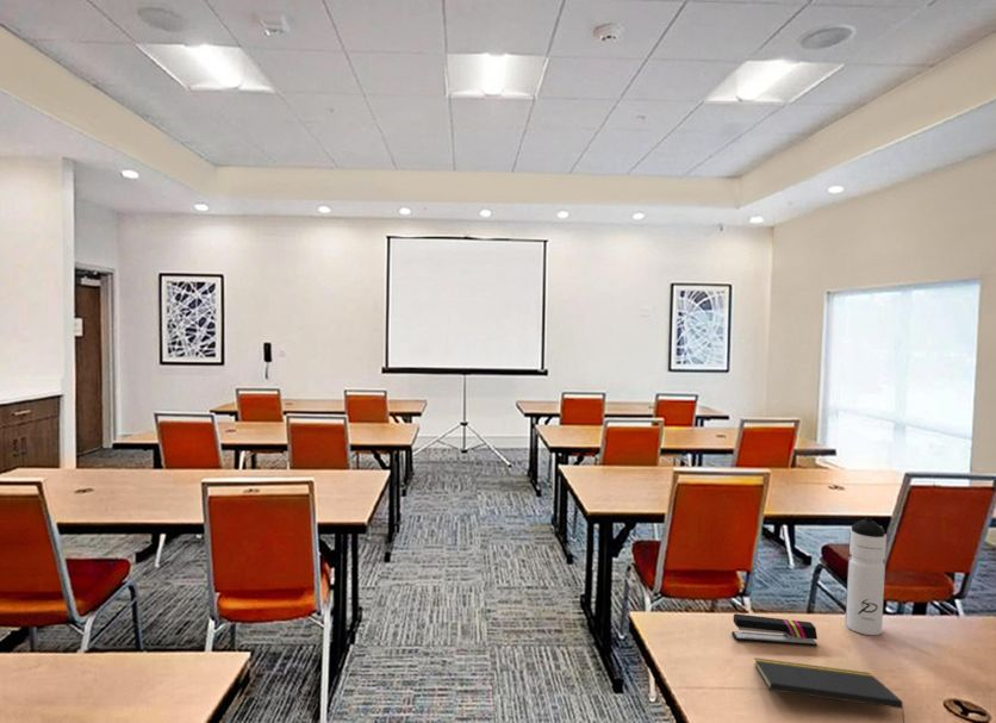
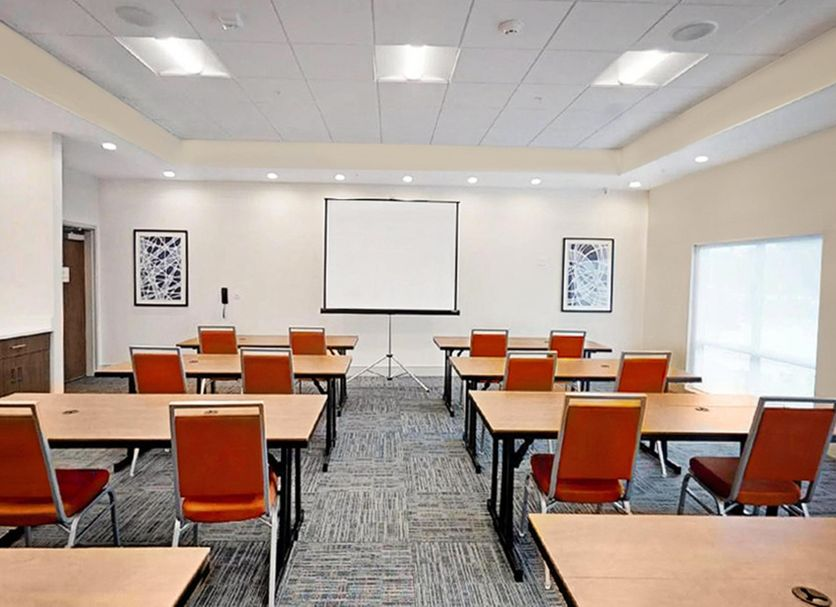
- water bottle (865, 572)
- notepad (821, 681)
- stapler (773, 629)
